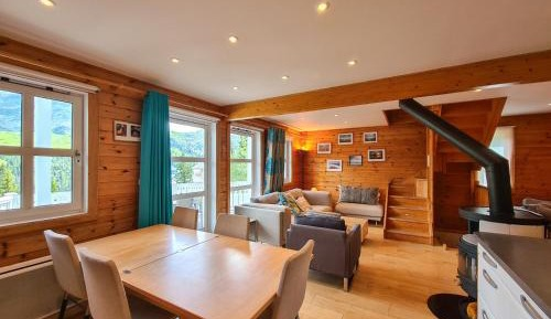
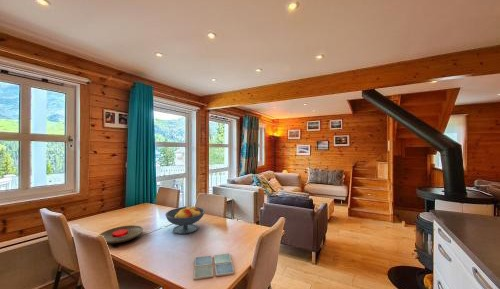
+ drink coaster (211, 265)
+ plate (121, 234)
+ fruit bowl (185, 217)
